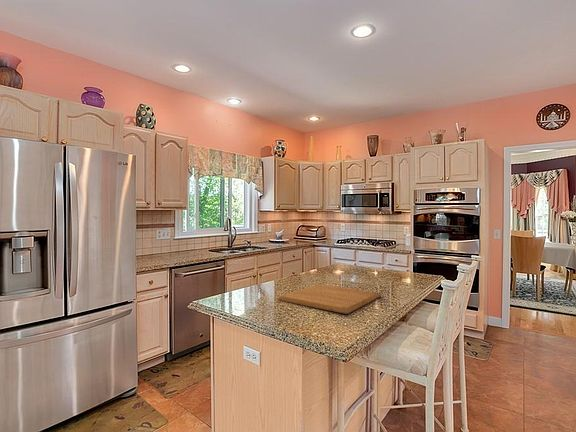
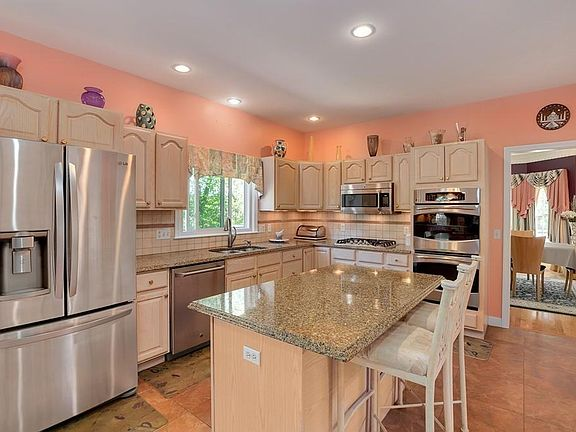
- chopping board (330, 296)
